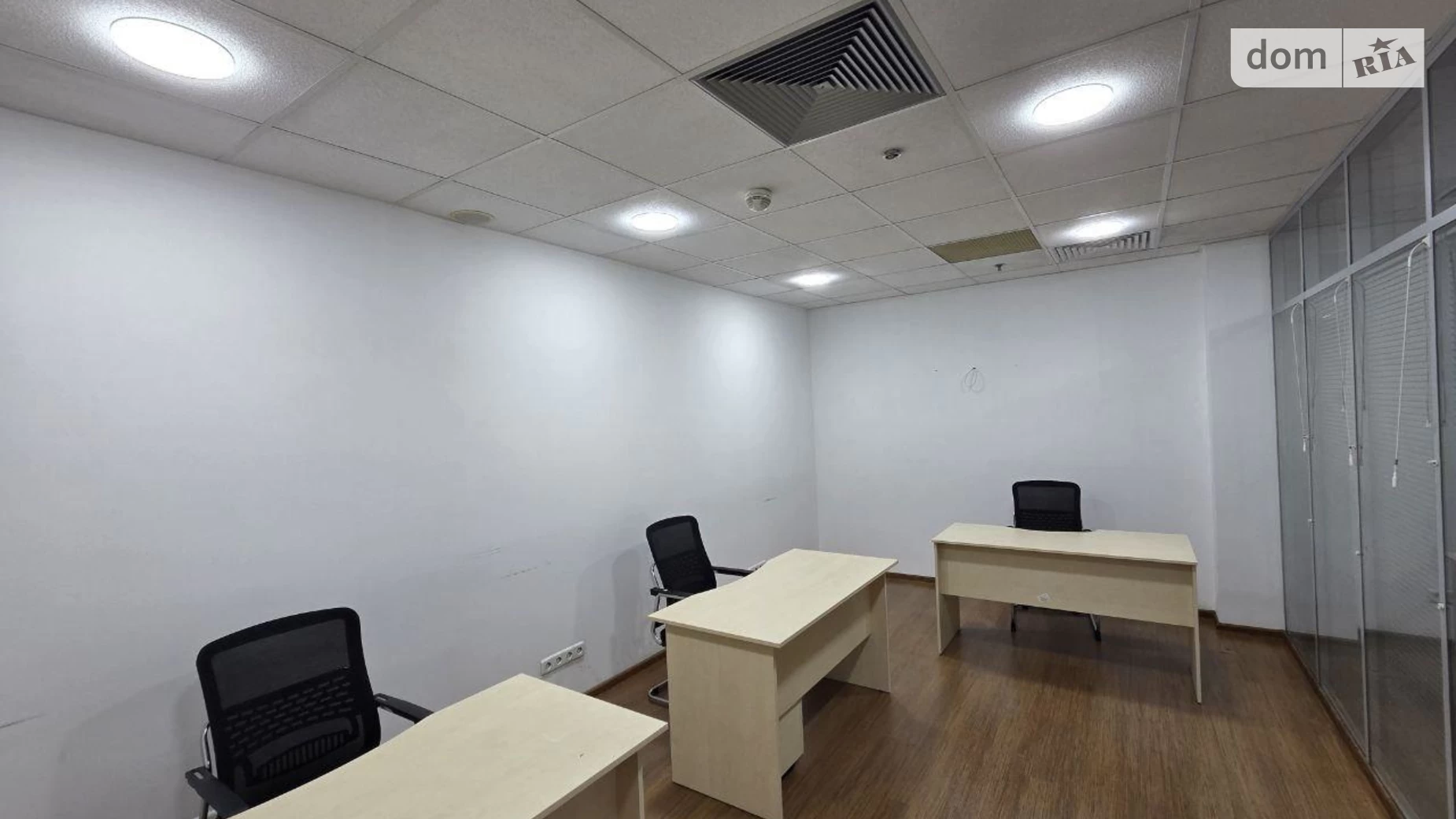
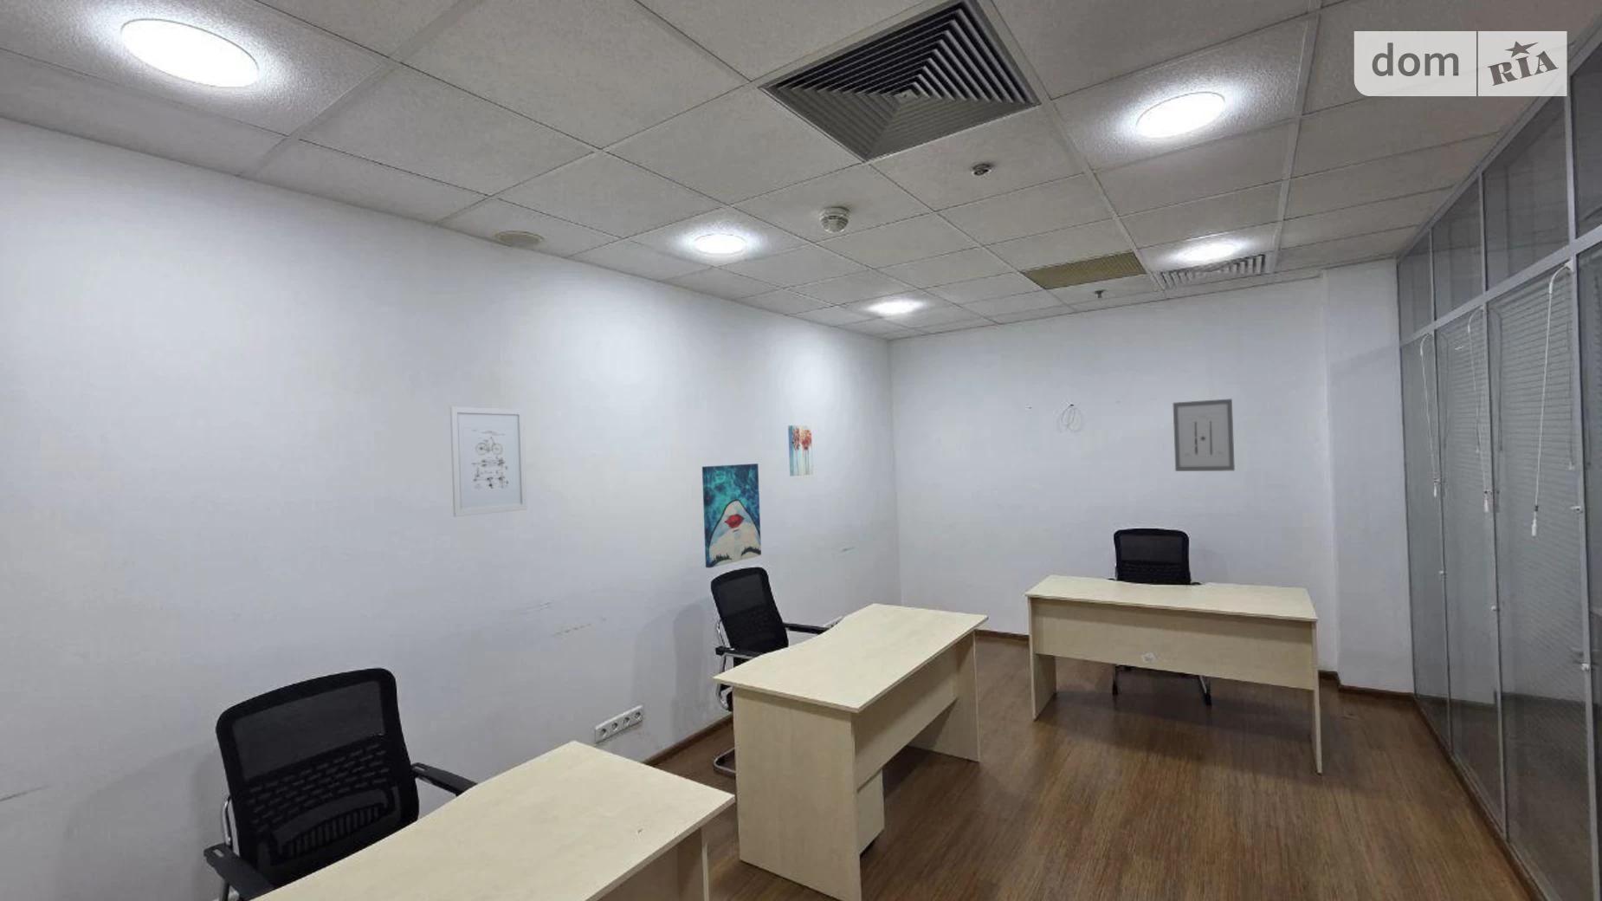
+ wall art (733, 513)
+ wall art (490, 460)
+ wall art (800, 450)
+ wall art (1203, 436)
